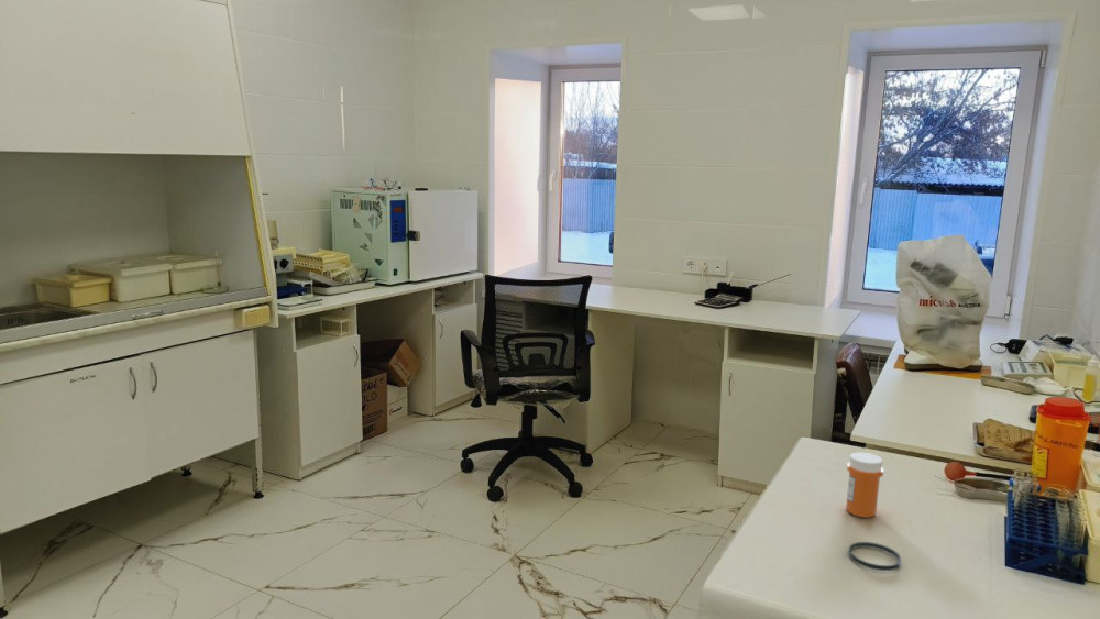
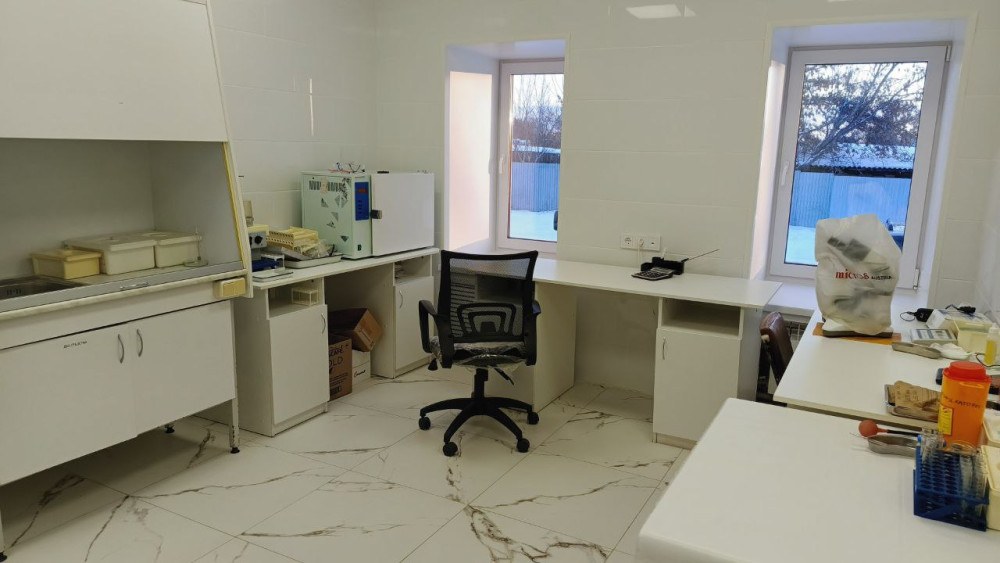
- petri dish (875, 548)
- medicine bottle (864, 484)
